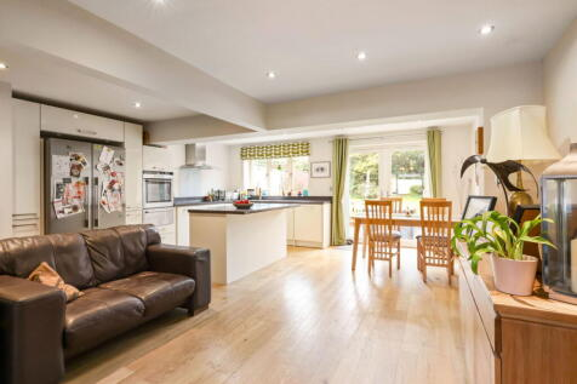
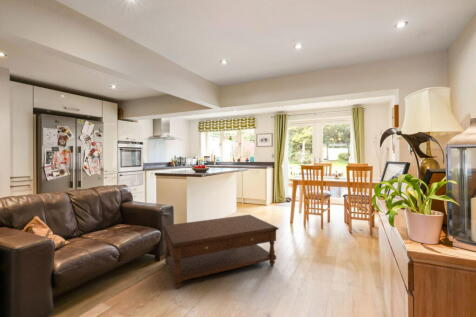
+ coffee table (219, 245)
